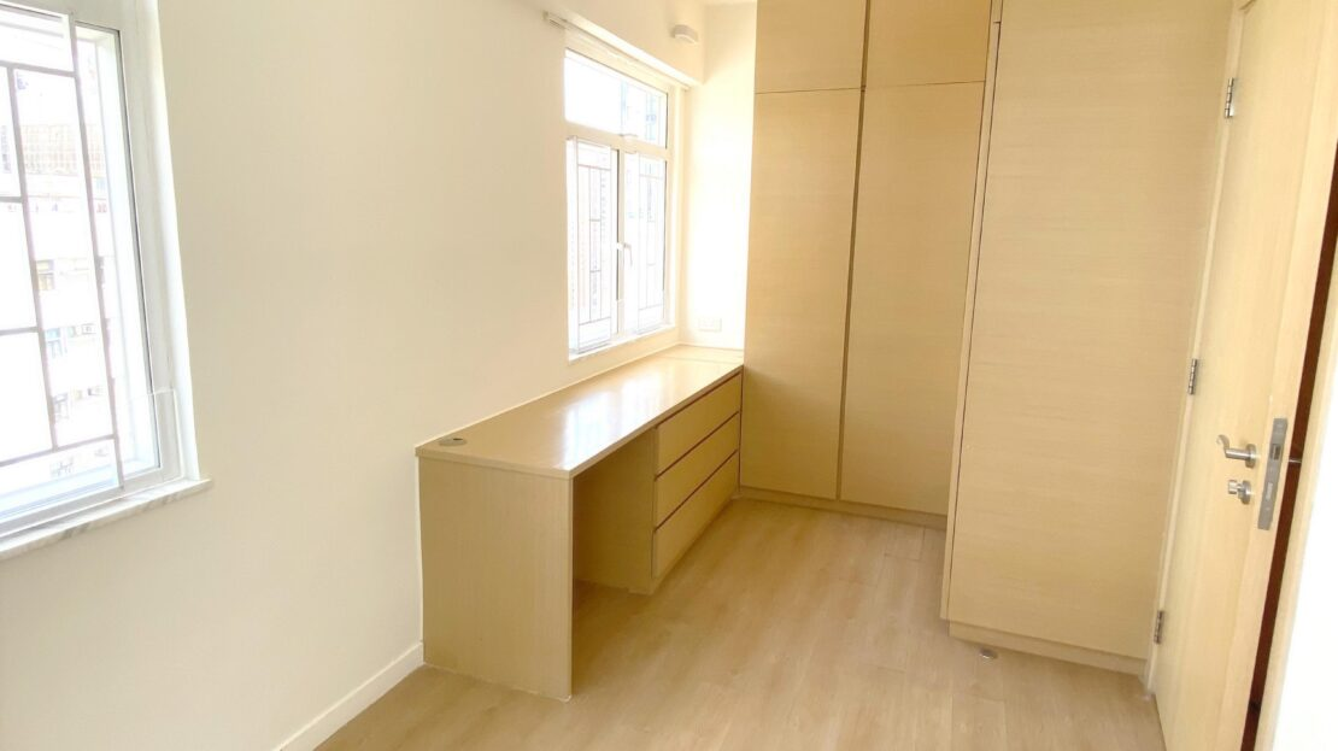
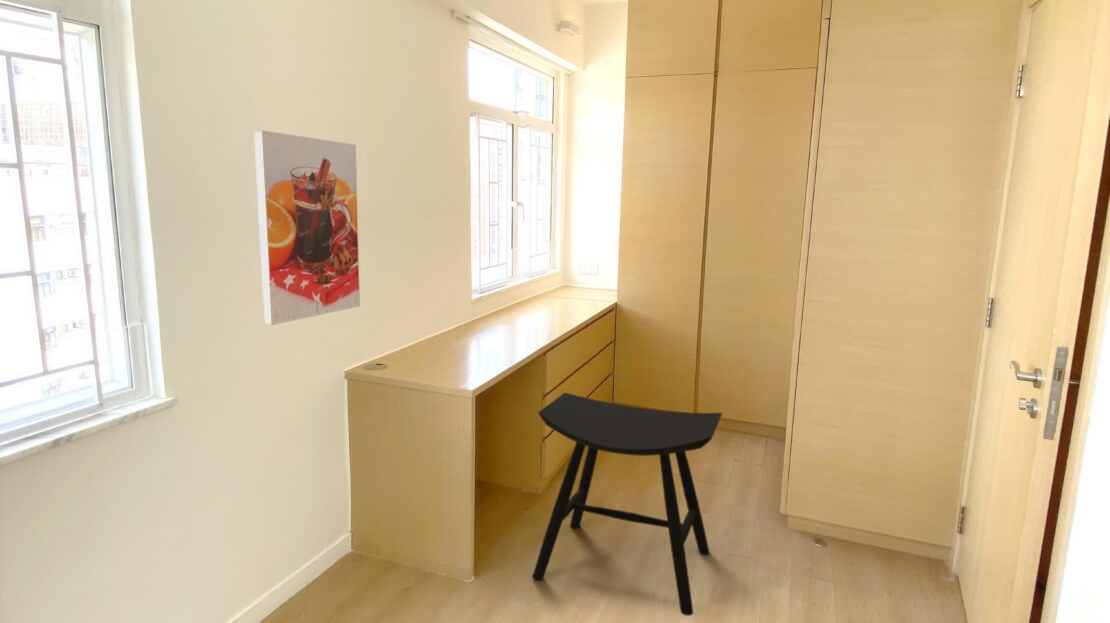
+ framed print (313, 228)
+ stool (625, 511)
